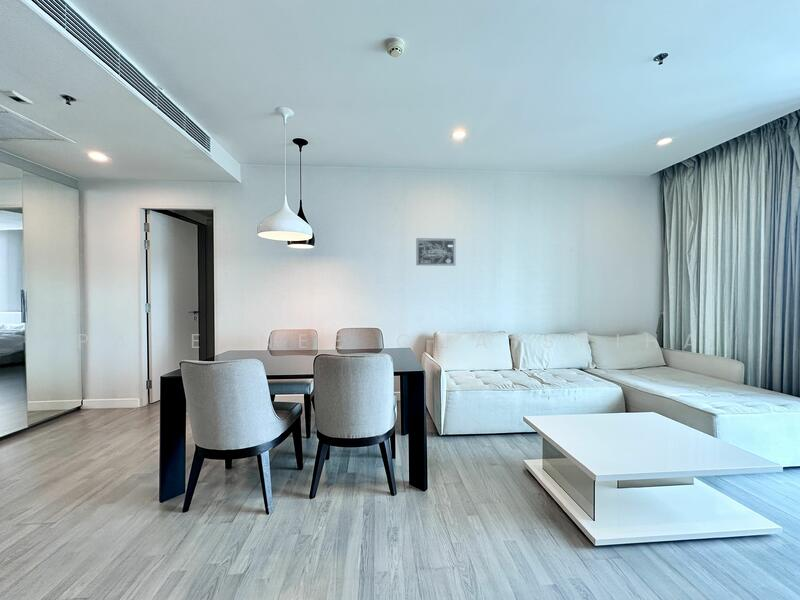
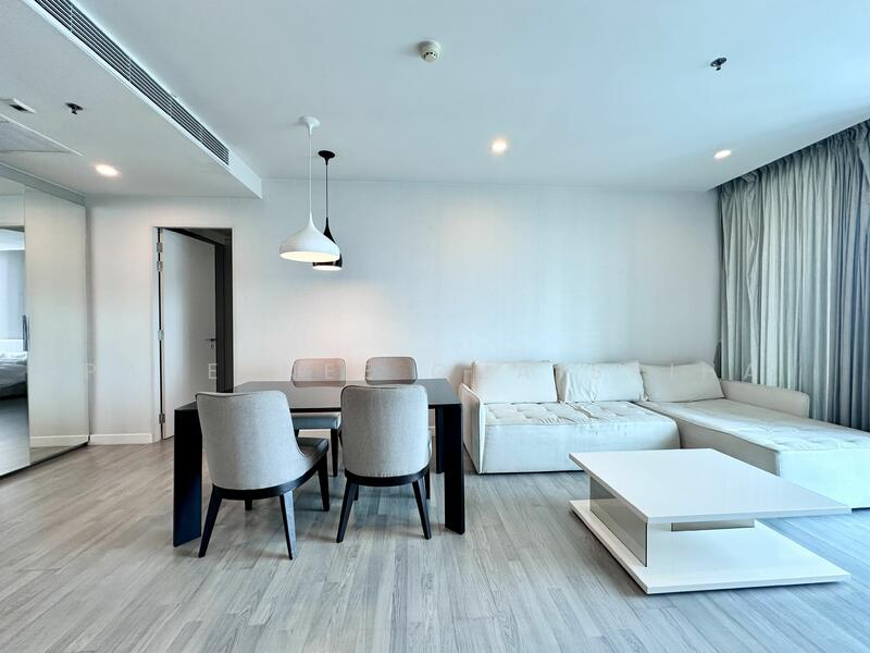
- wall art (435, 252)
